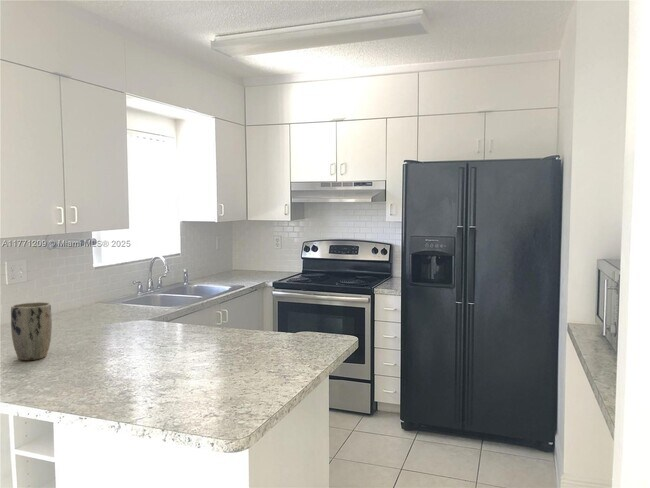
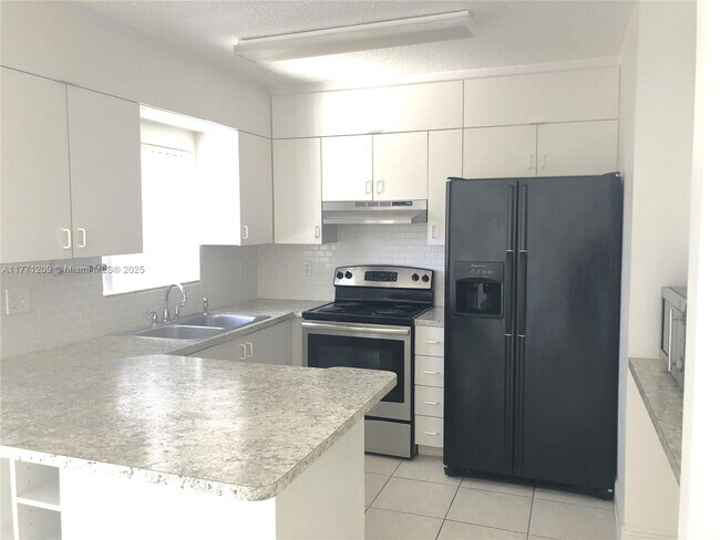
- plant pot (31, 331)
